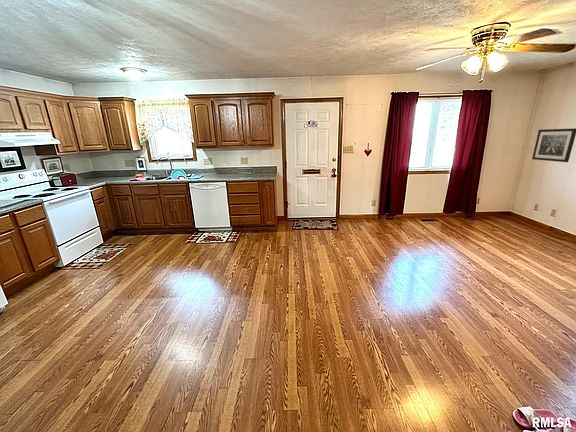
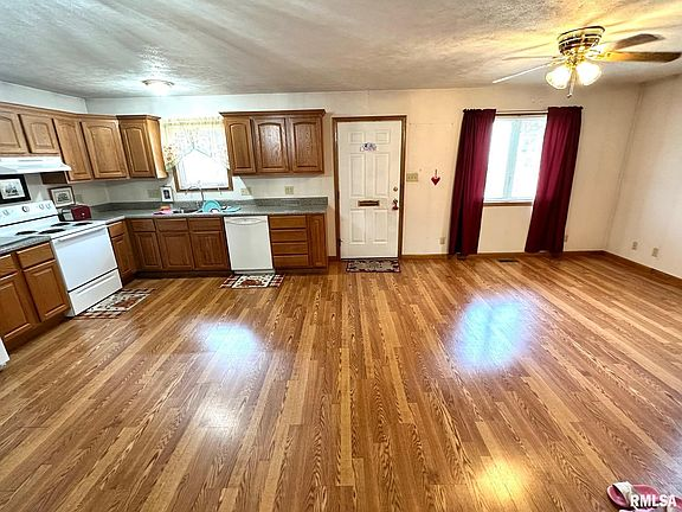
- wall art (552, 145)
